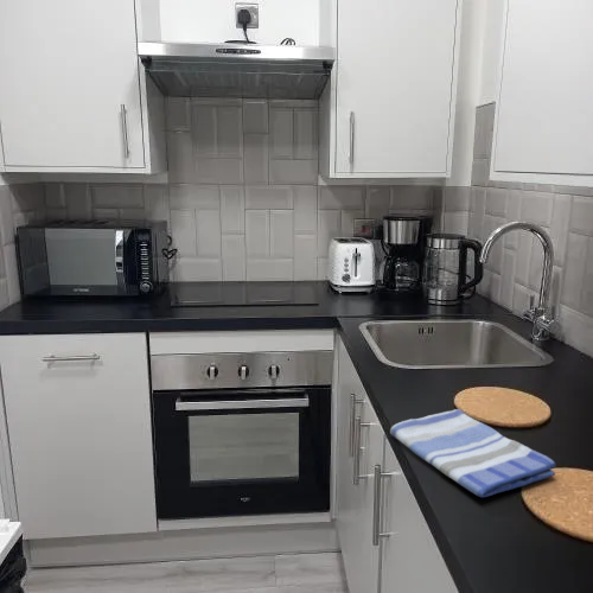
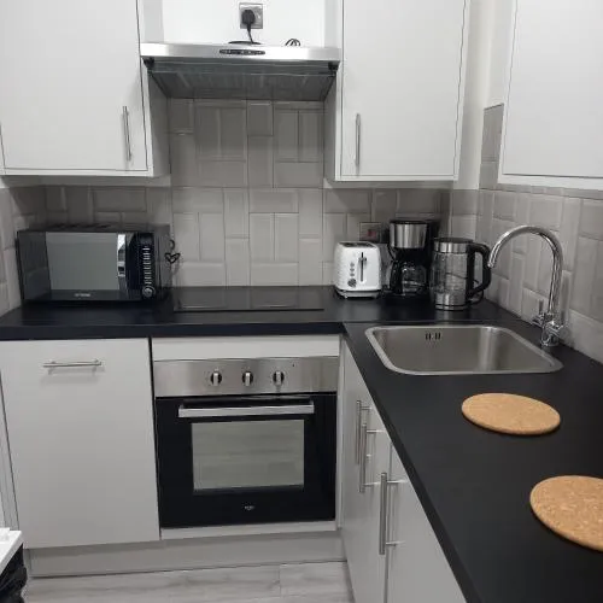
- dish towel (467, 446)
